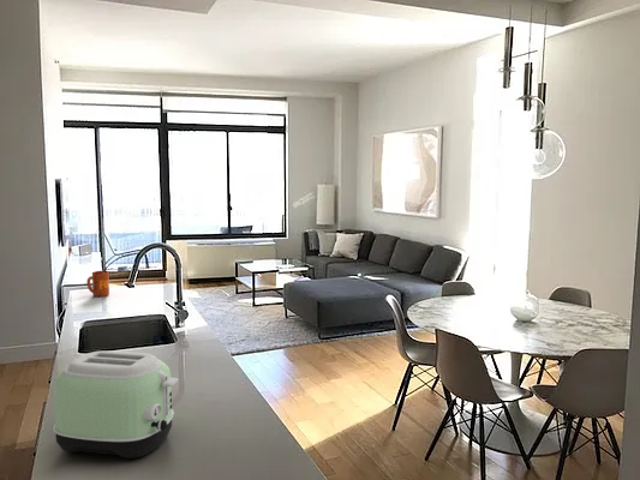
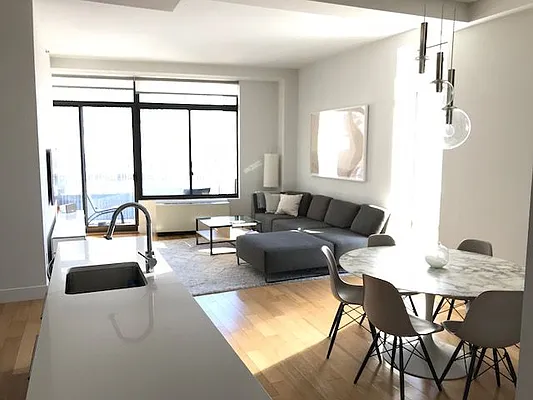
- mug (97, 283)
- toaster (119, 401)
